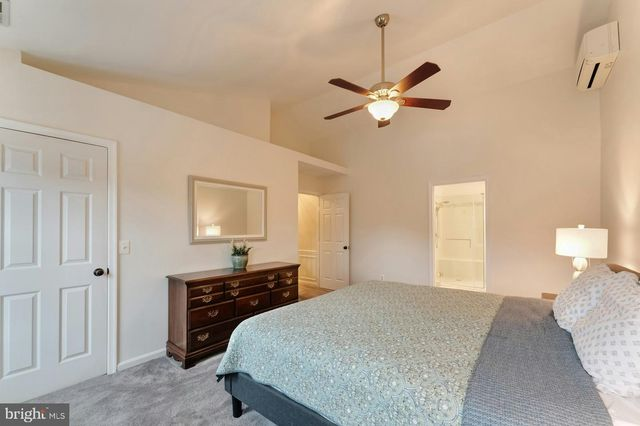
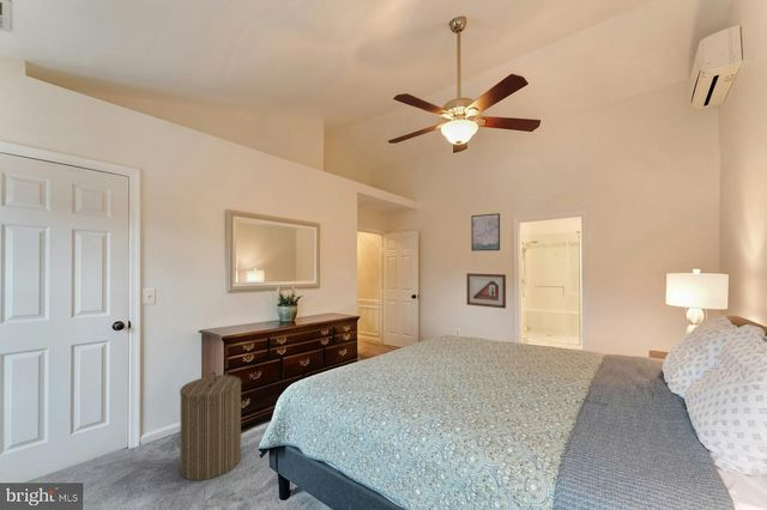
+ picture frame (485, 290)
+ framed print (485, 232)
+ laundry hamper (211, 418)
